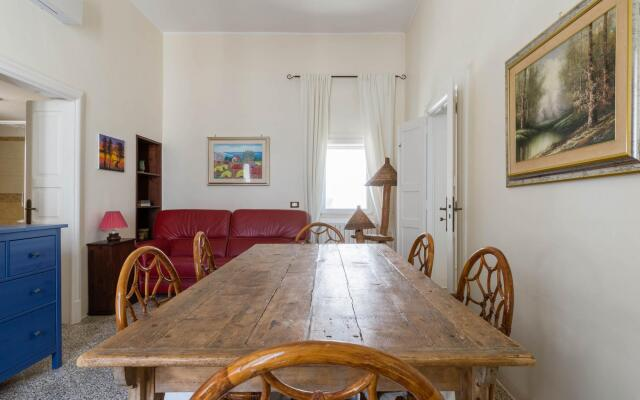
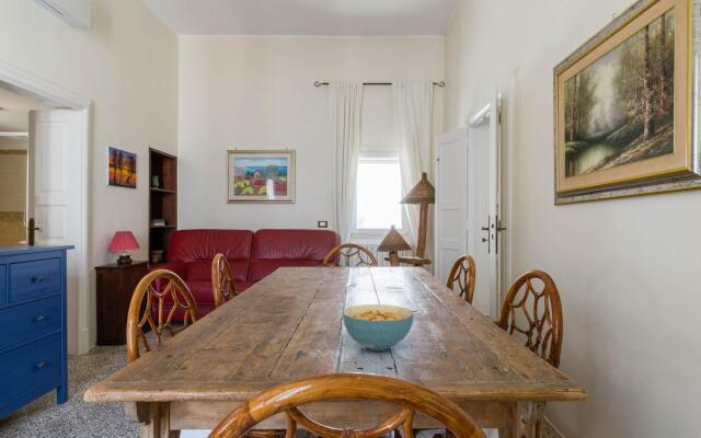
+ cereal bowl (377, 328)
